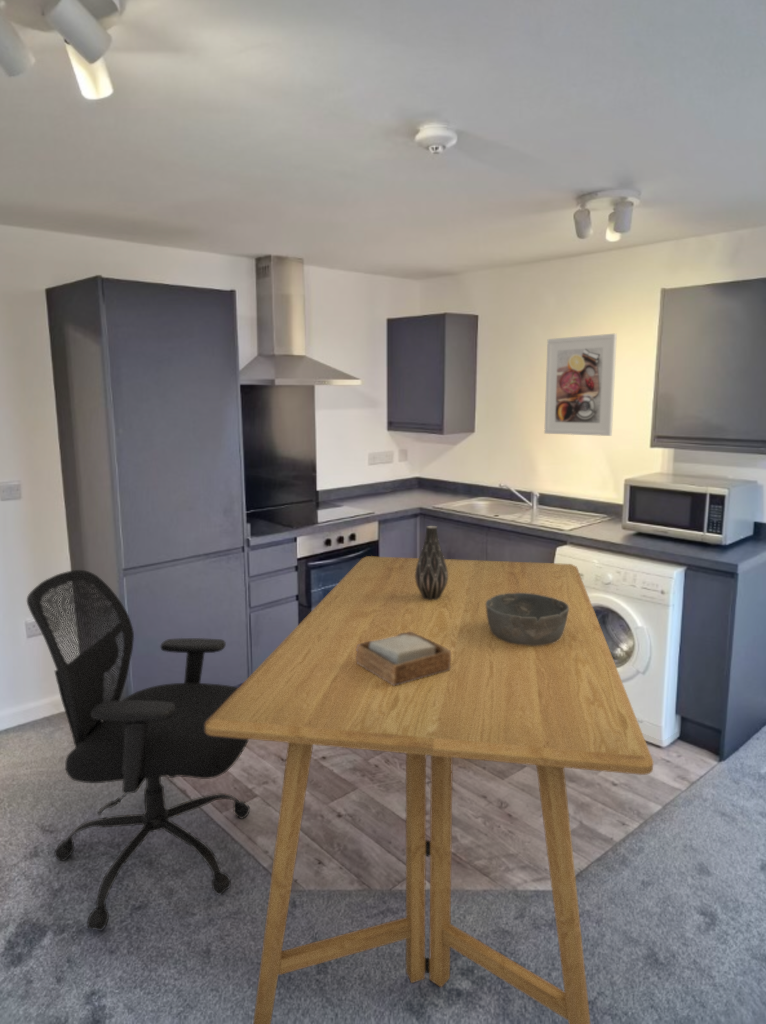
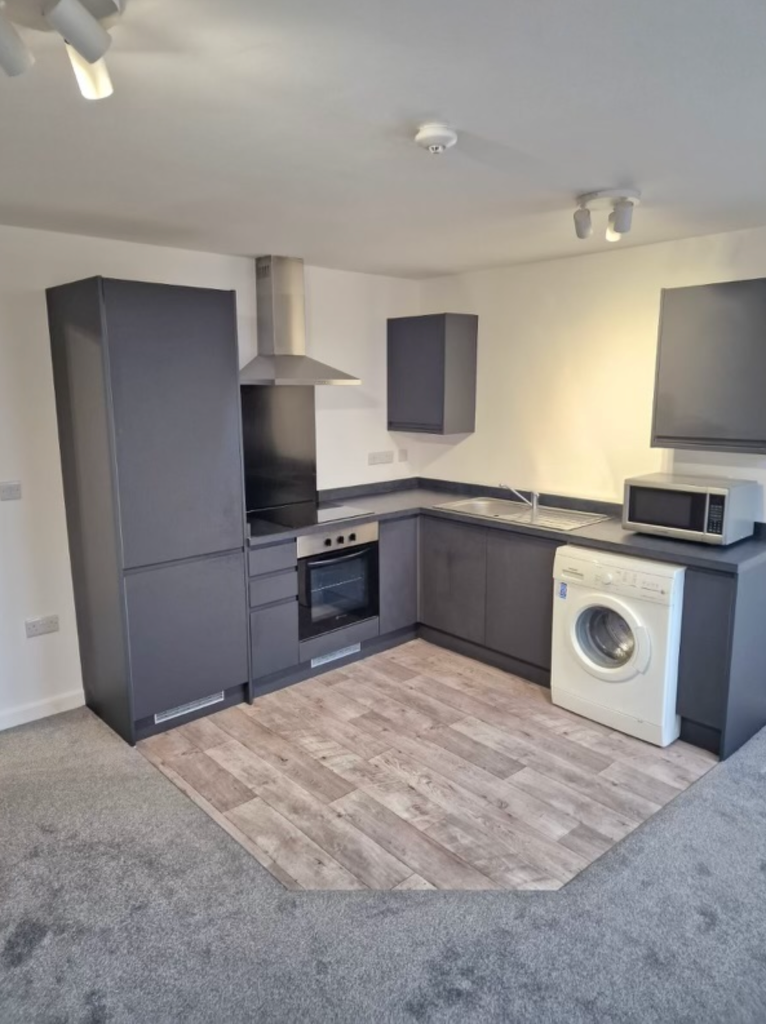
- vase (431, 562)
- dining table (448, 731)
- bowl (526, 618)
- napkin holder (403, 653)
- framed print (578, 386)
- chair (147, 722)
